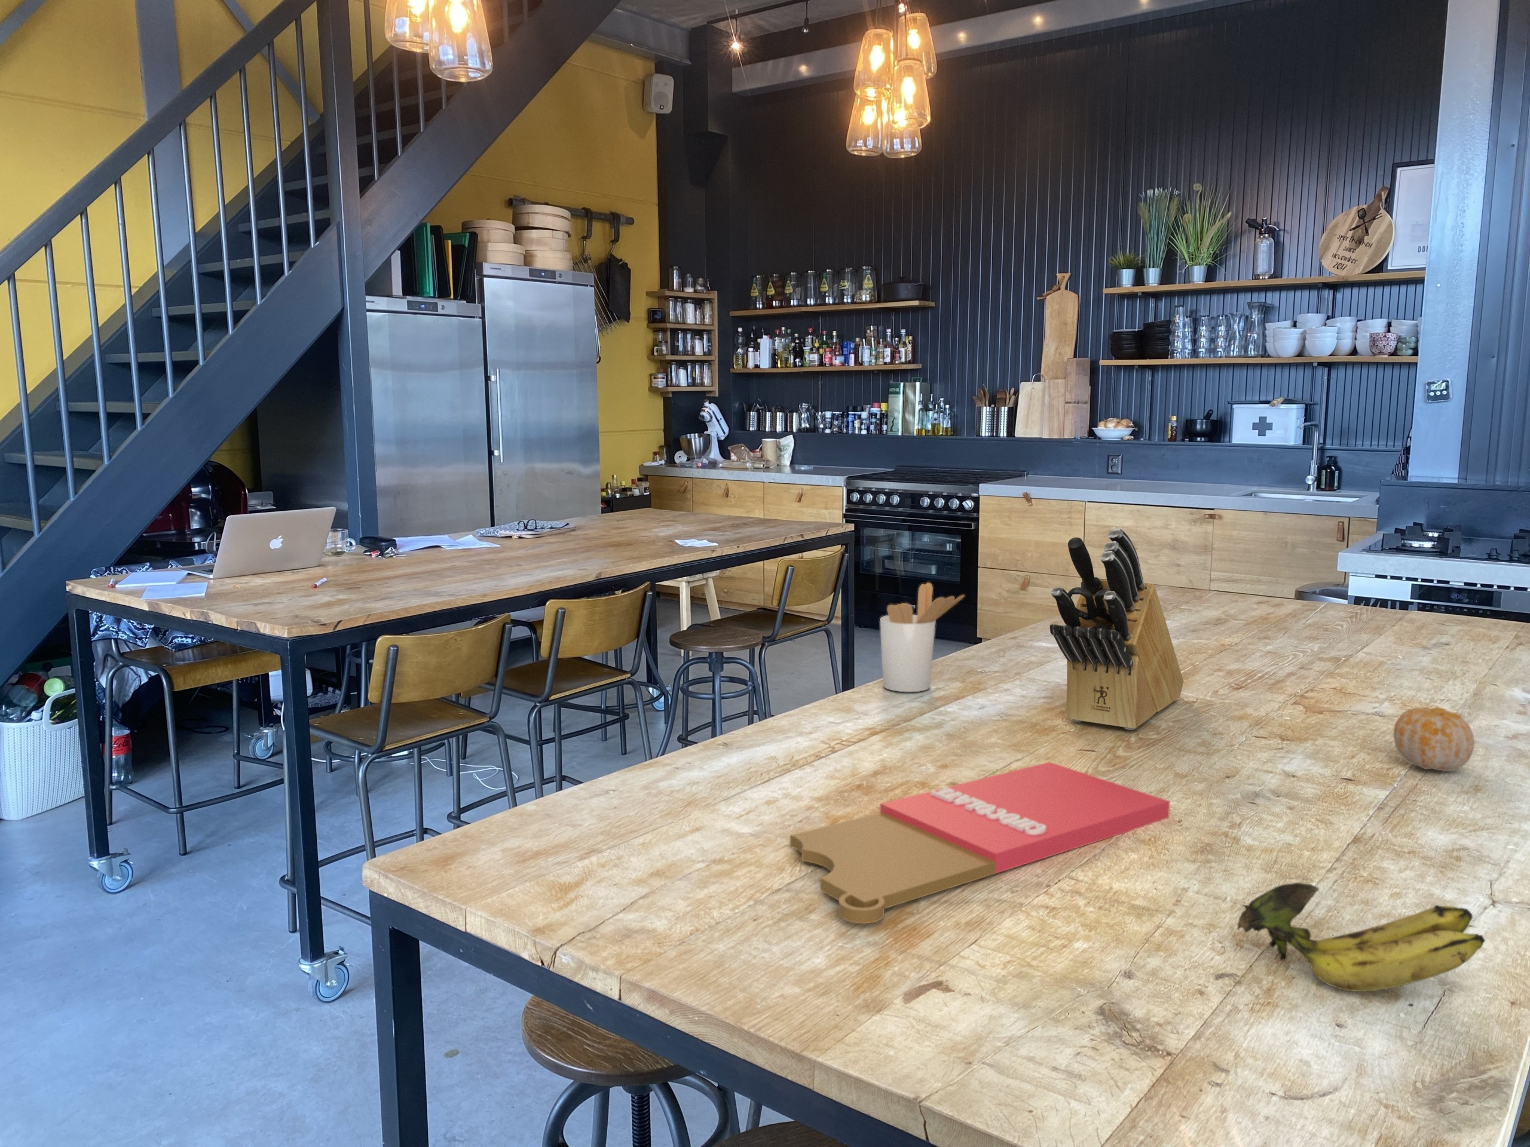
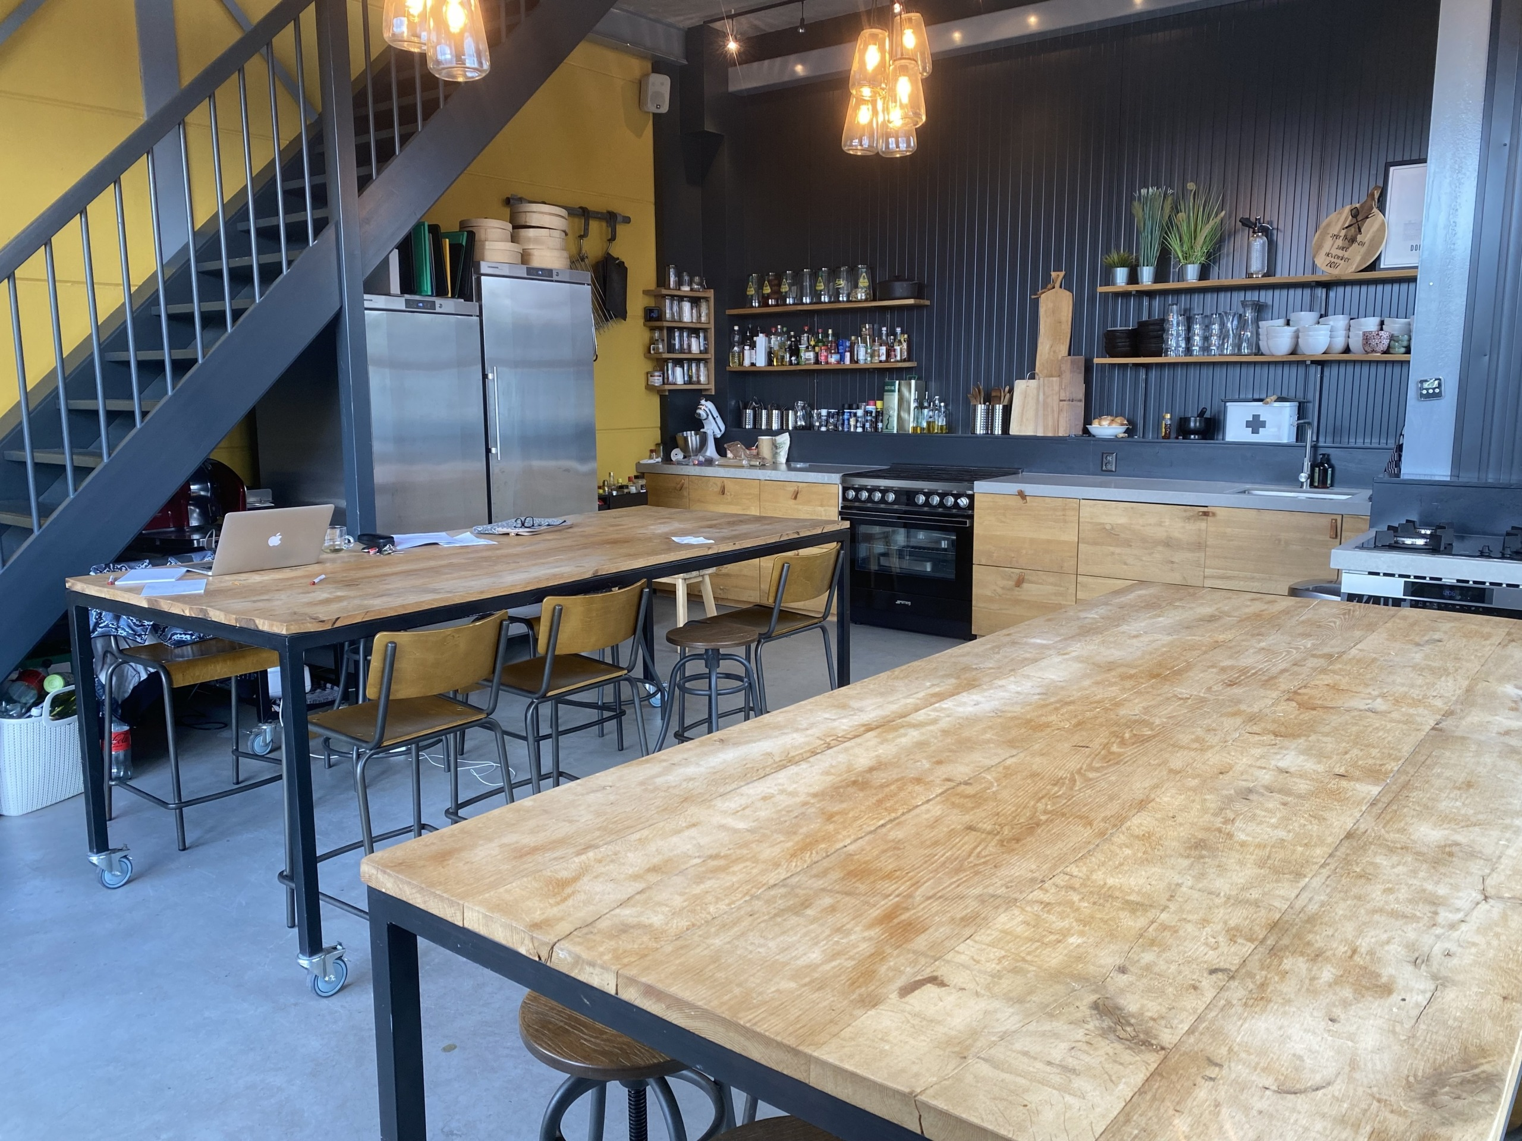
- cutting board (970, 829)
- knife block (1120, 619)
- utensil holder (919, 639)
- banana (1354, 936)
- fruit (1432, 739)
